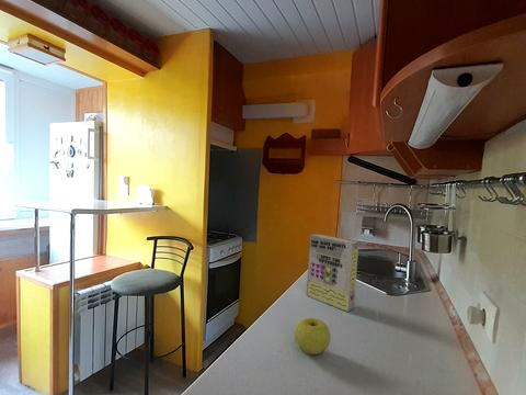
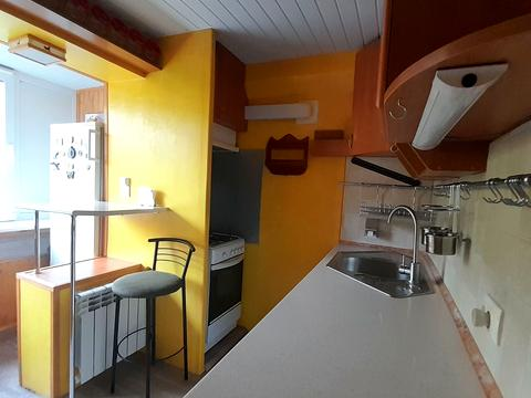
- cereal box (331, 270)
- apple (312, 336)
